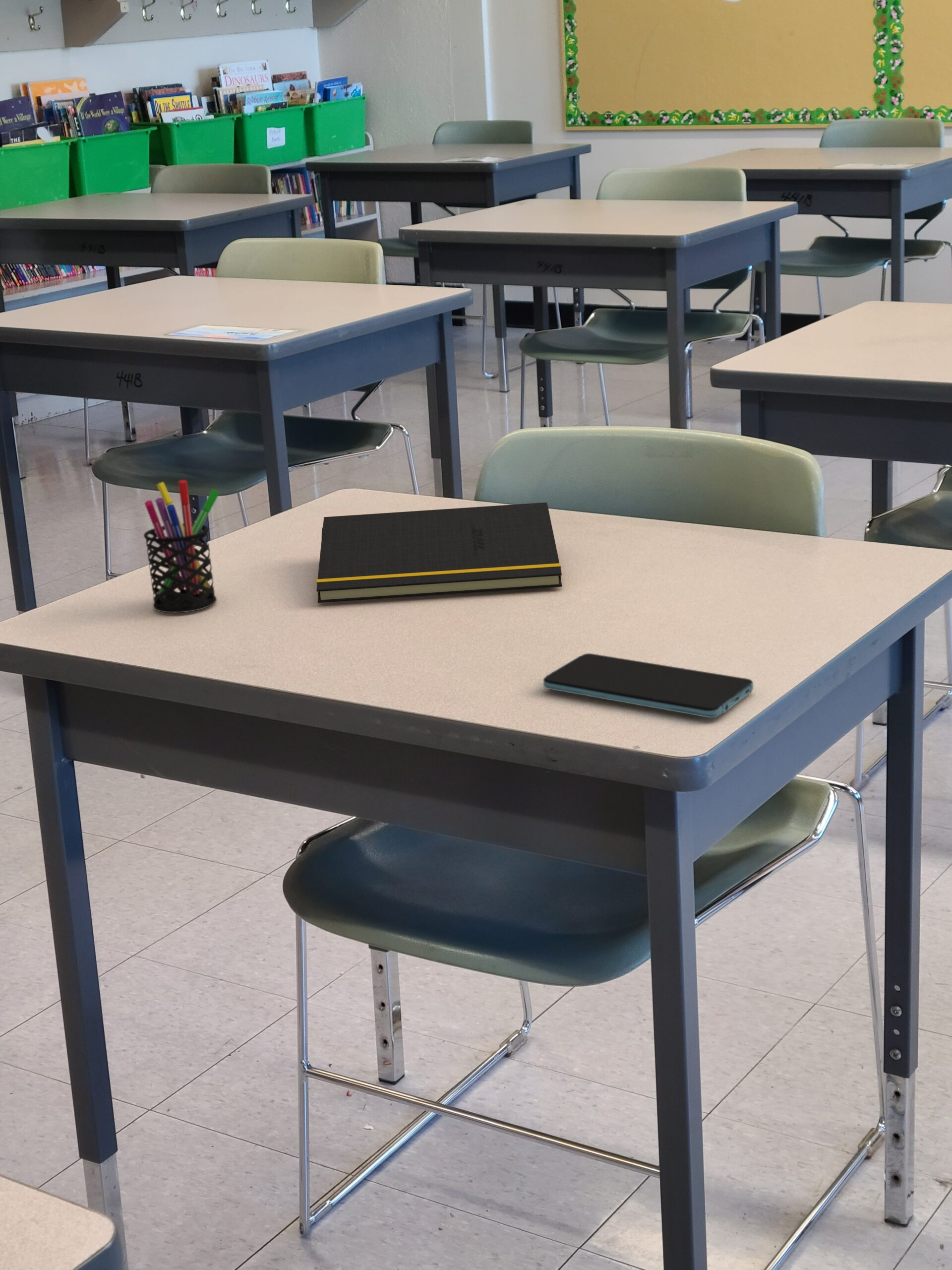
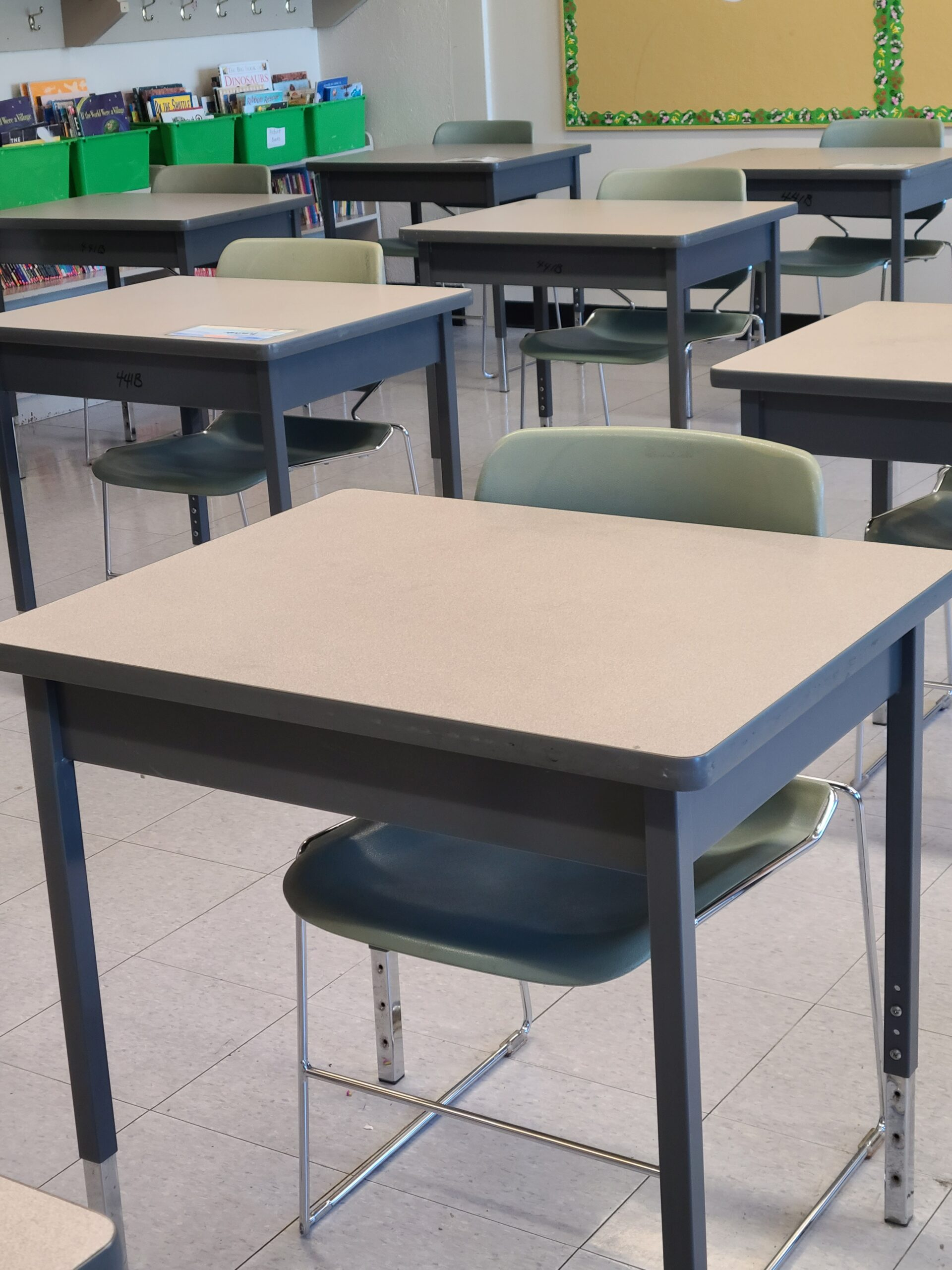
- smartphone (647, 684)
- pen holder (185, 540)
- notepad (438, 550)
